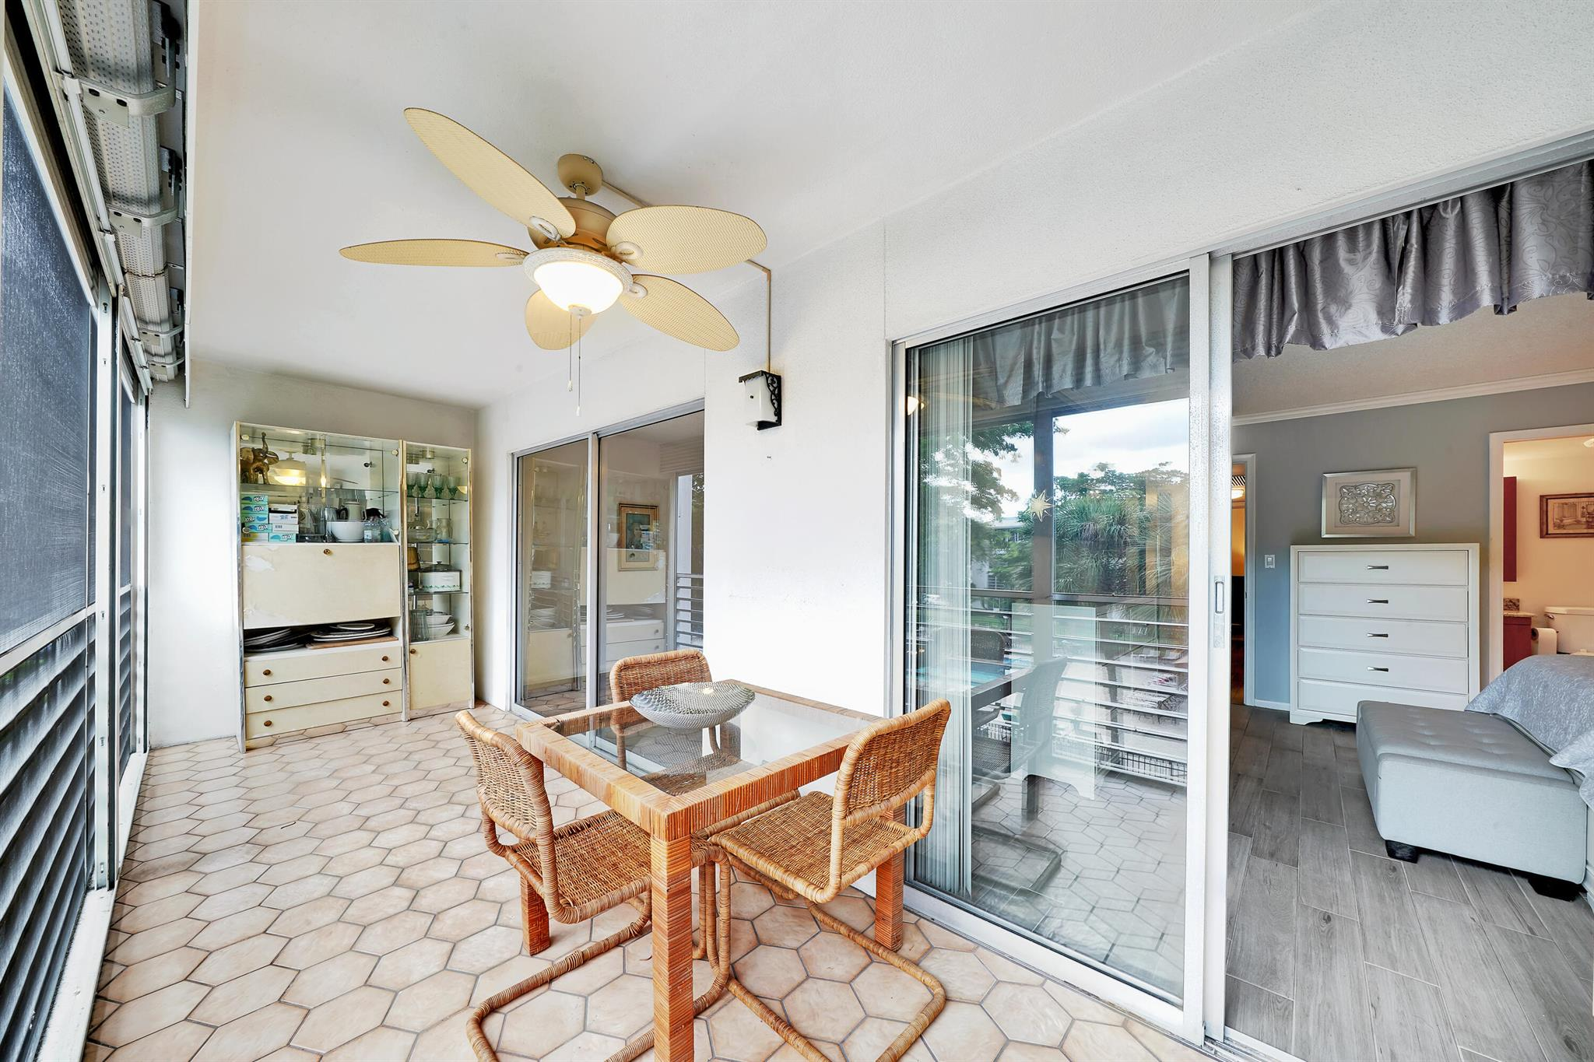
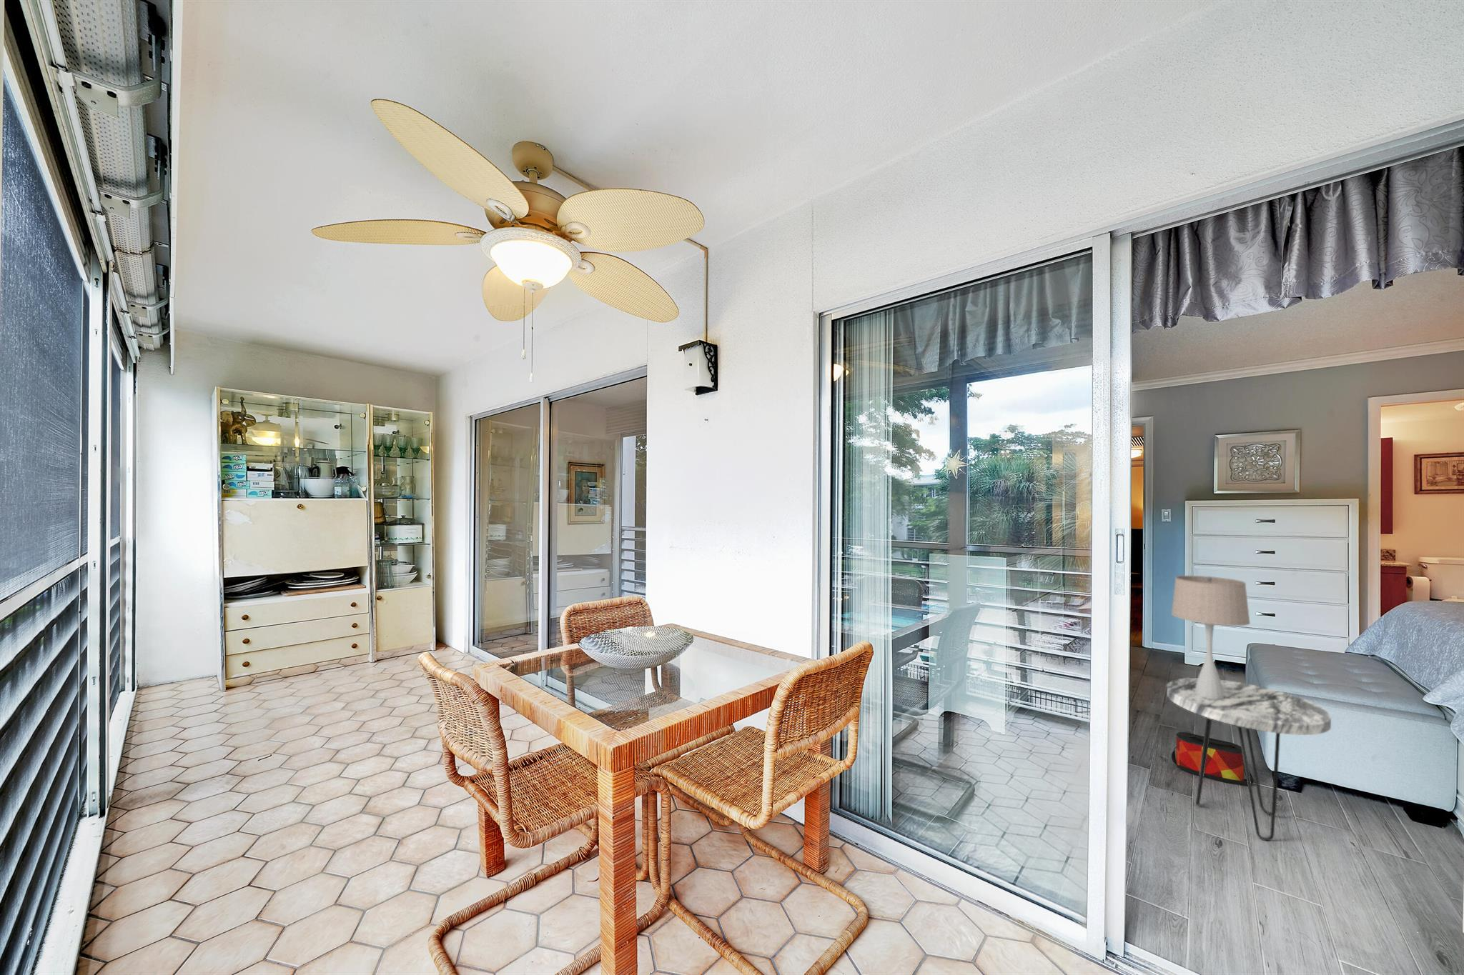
+ bag (1211, 756)
+ table lamp (1209, 635)
+ side table (1243, 758)
